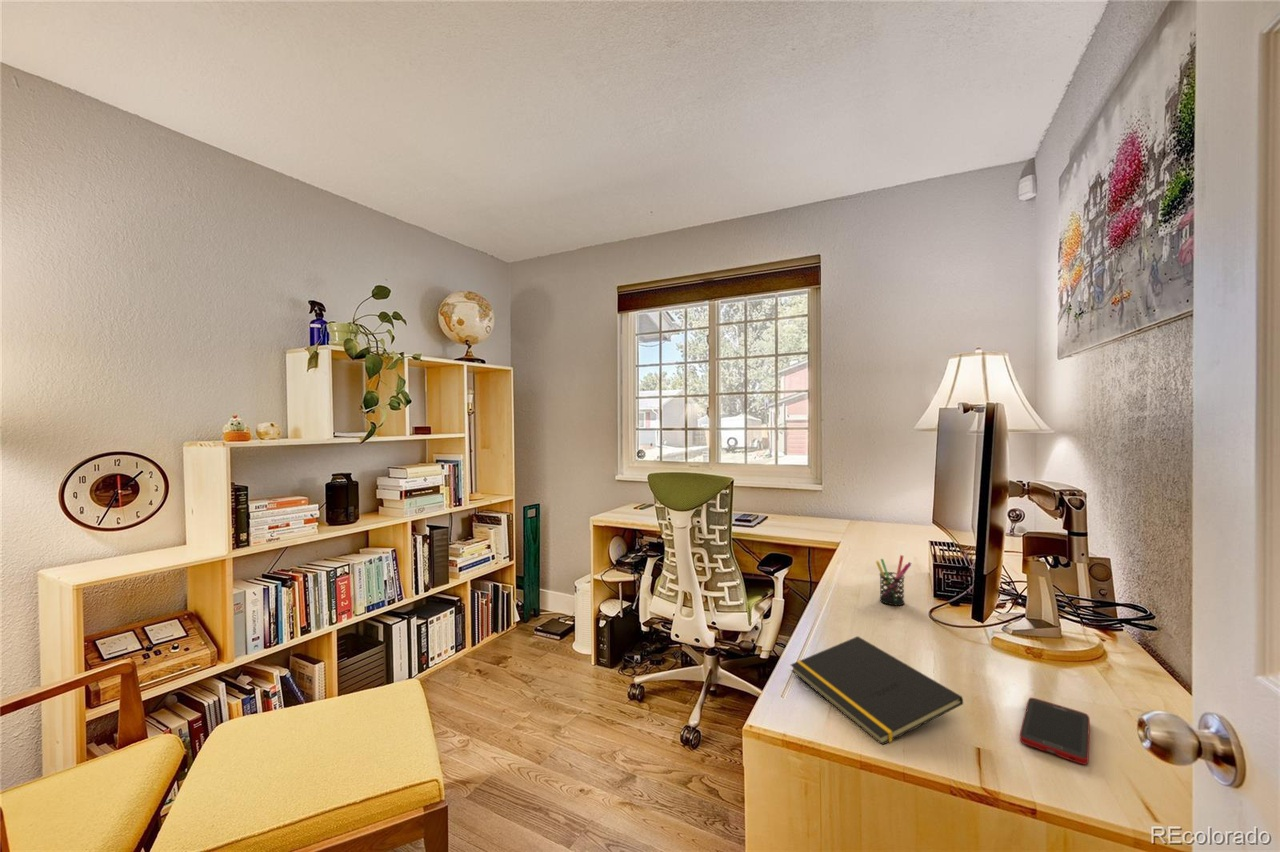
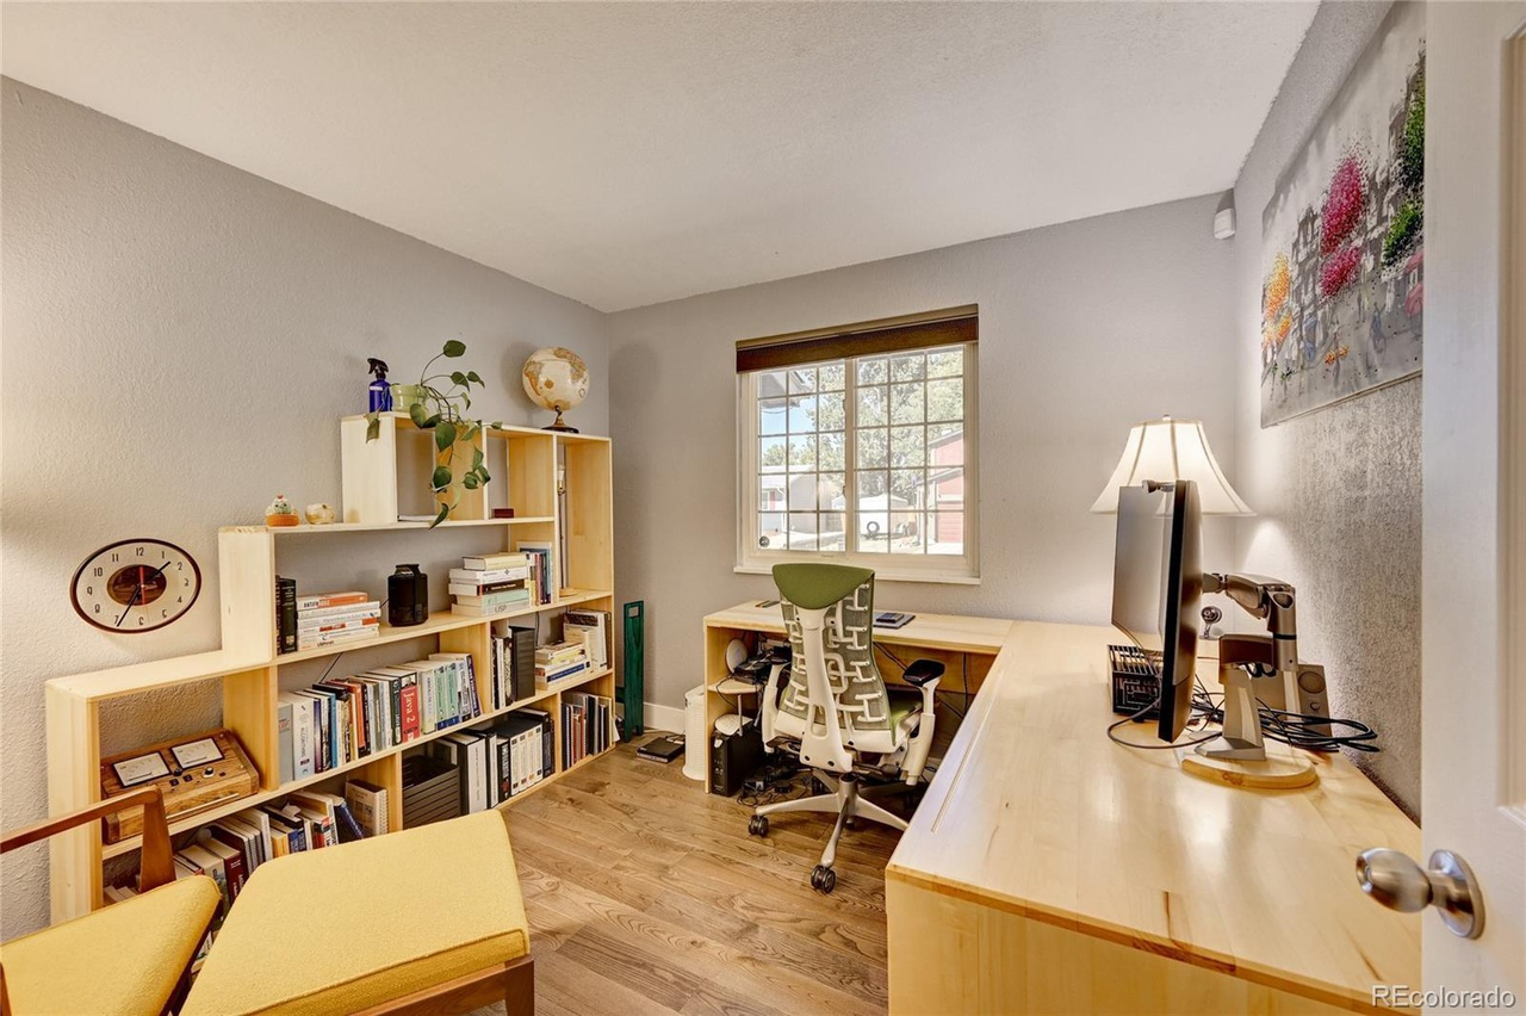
- cell phone (1055, 728)
- notepad (868, 682)
- pen holder (891, 578)
